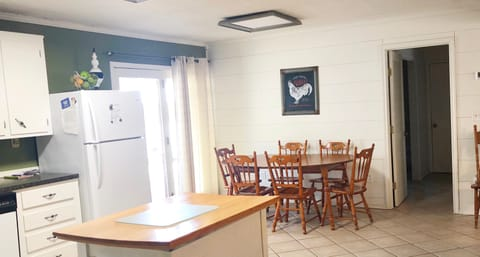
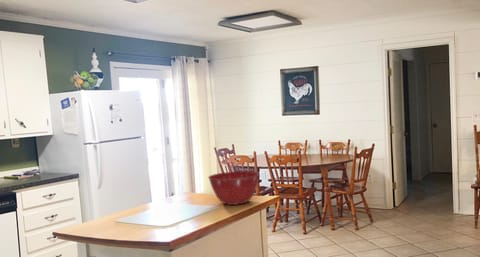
+ mixing bowl (234, 188)
